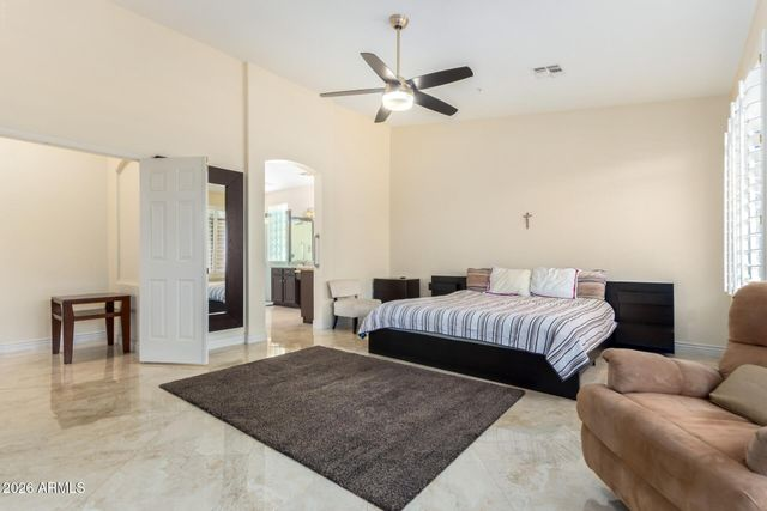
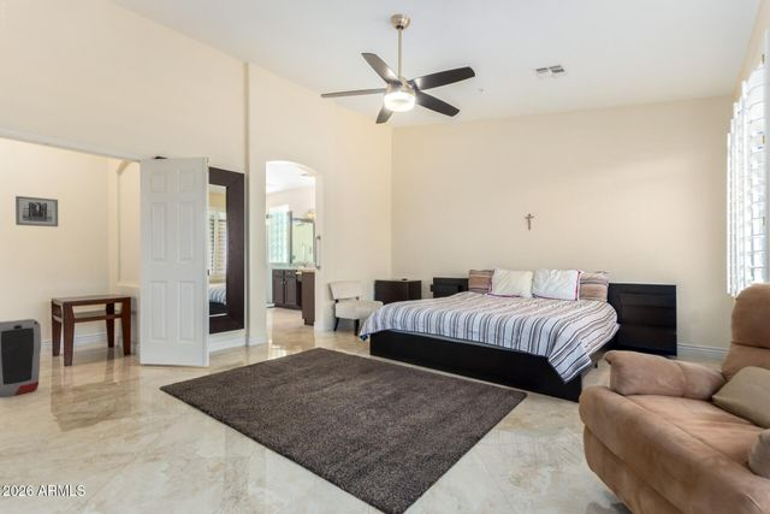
+ wall art (37, 212)
+ air purifier (17, 358)
